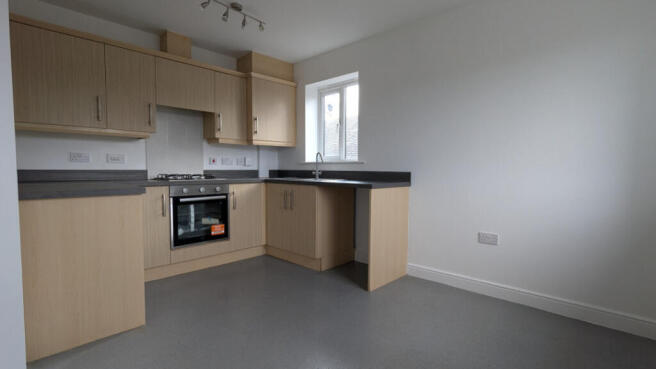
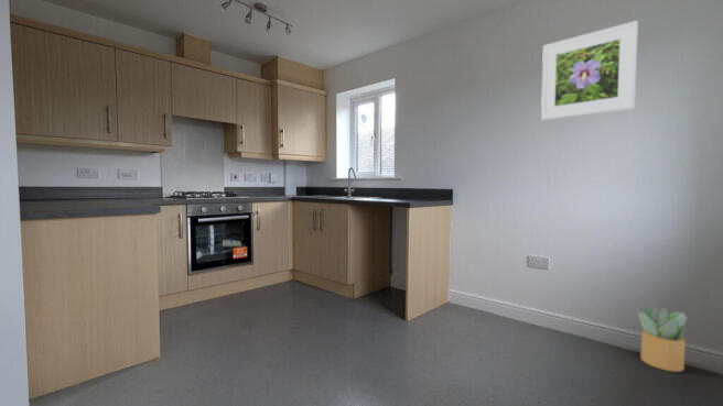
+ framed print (585, 75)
+ potted plant (659, 336)
